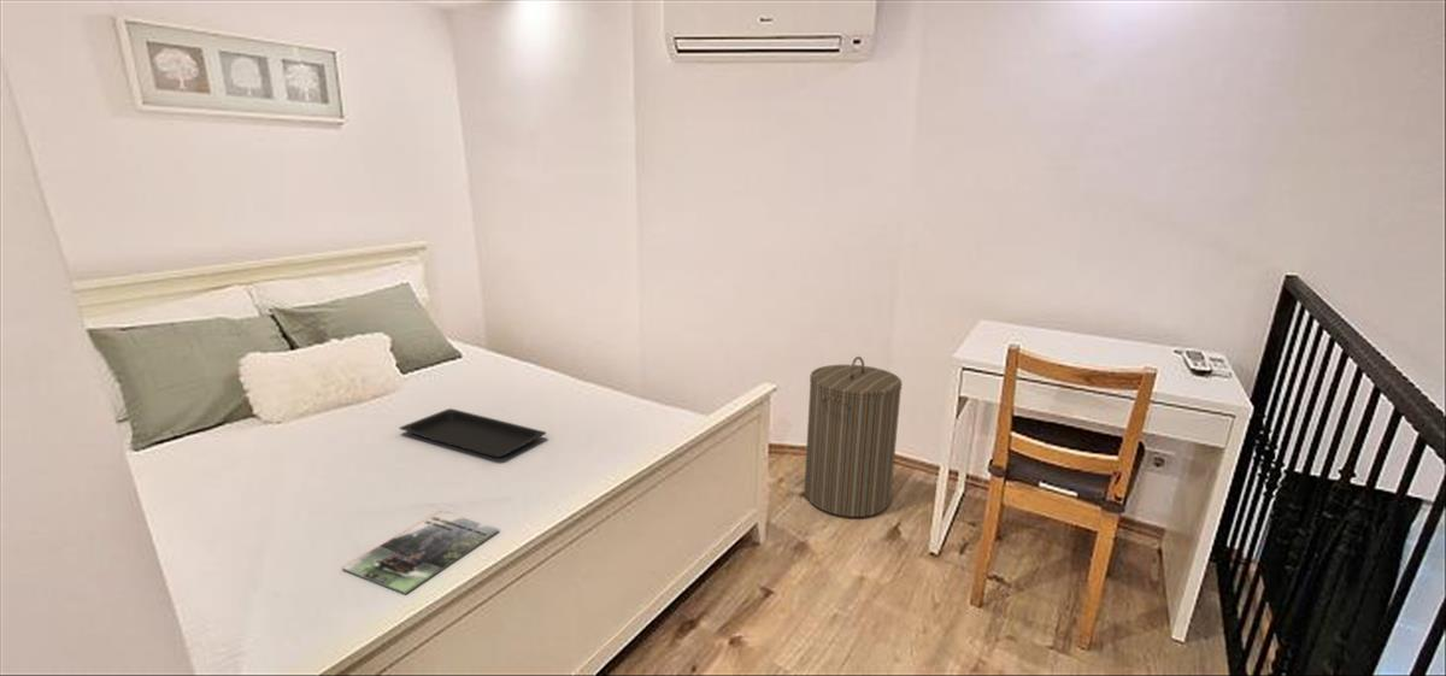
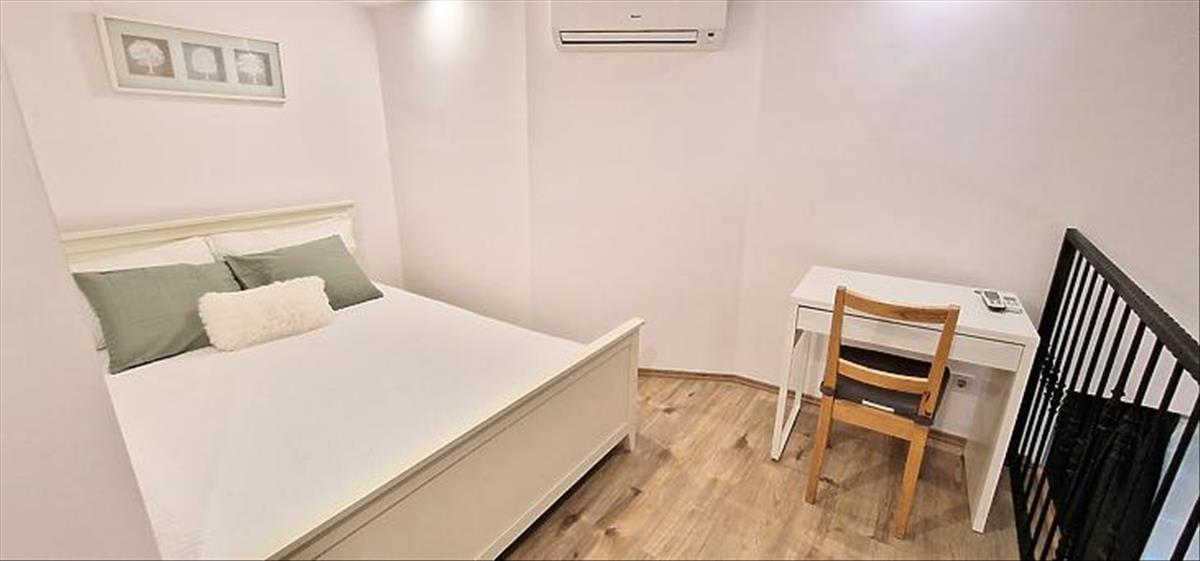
- serving tray (472, 433)
- laundry hamper (851, 428)
- magazine (424, 547)
